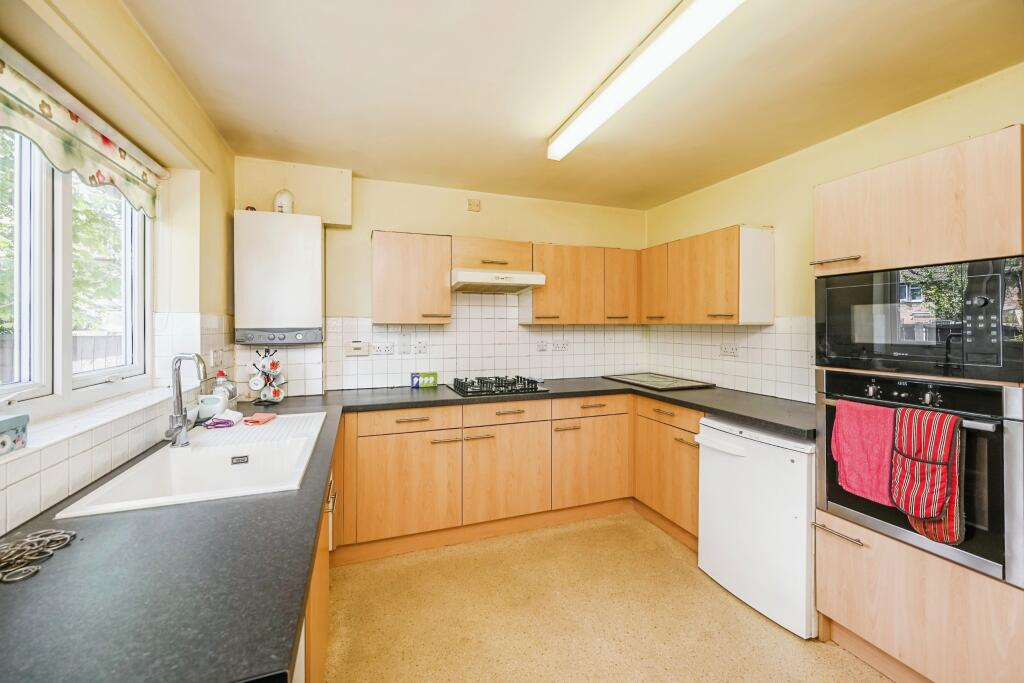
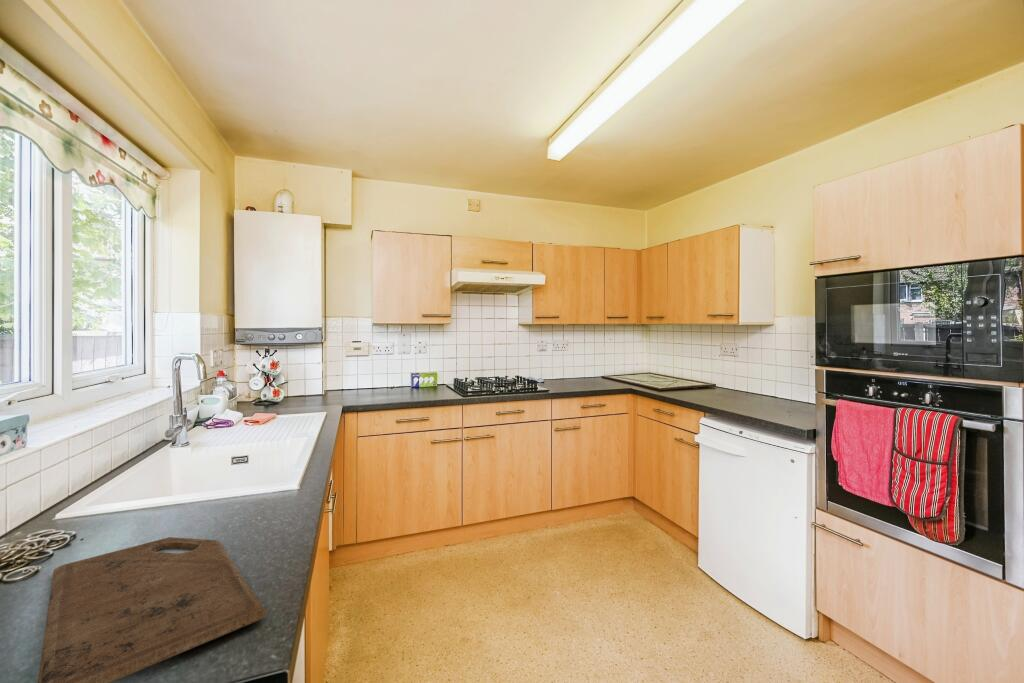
+ cutting board (151, 590)
